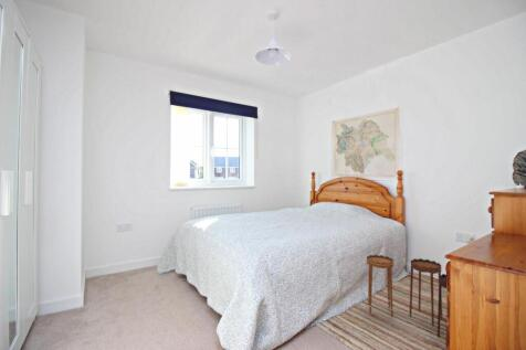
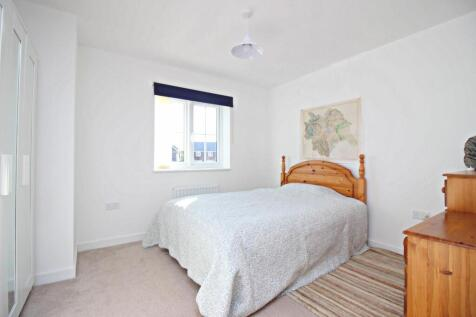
- side table (420, 293)
